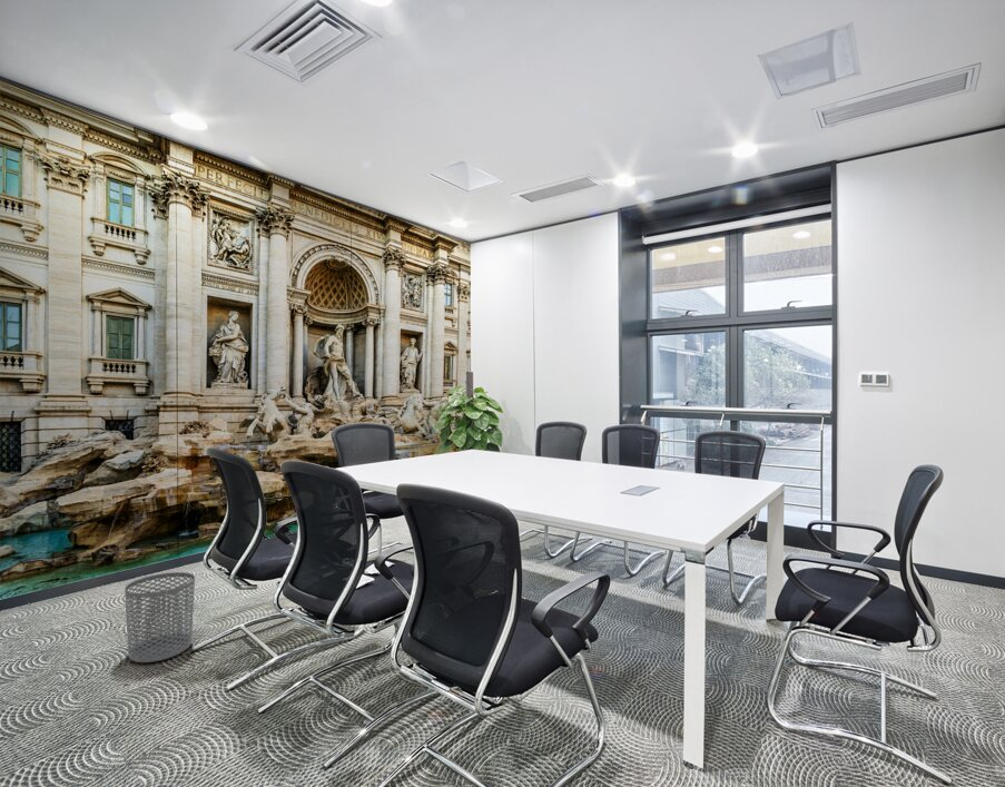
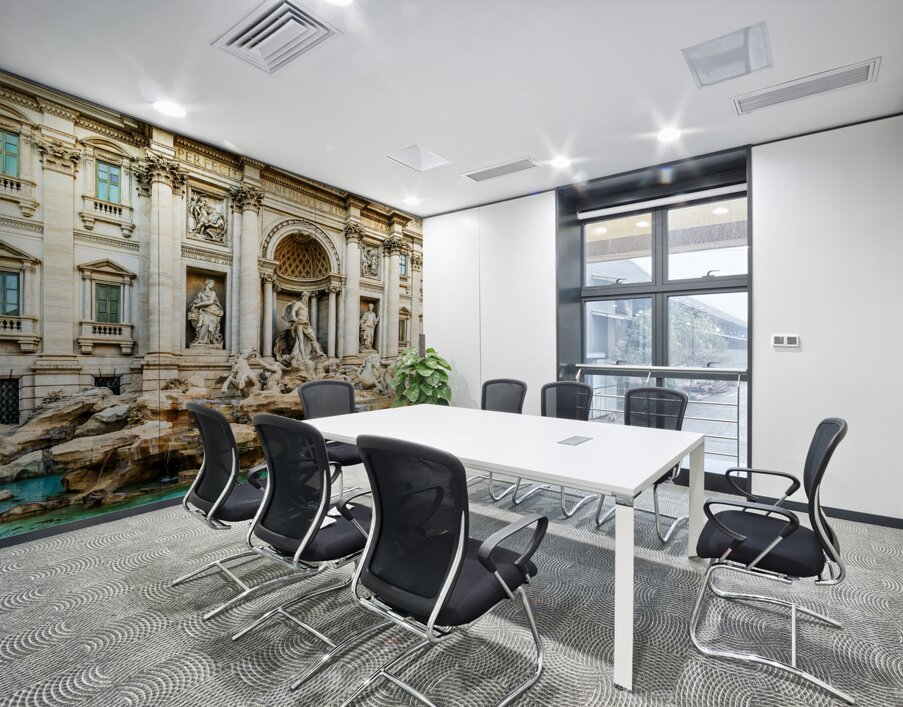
- waste bin (160, 617)
